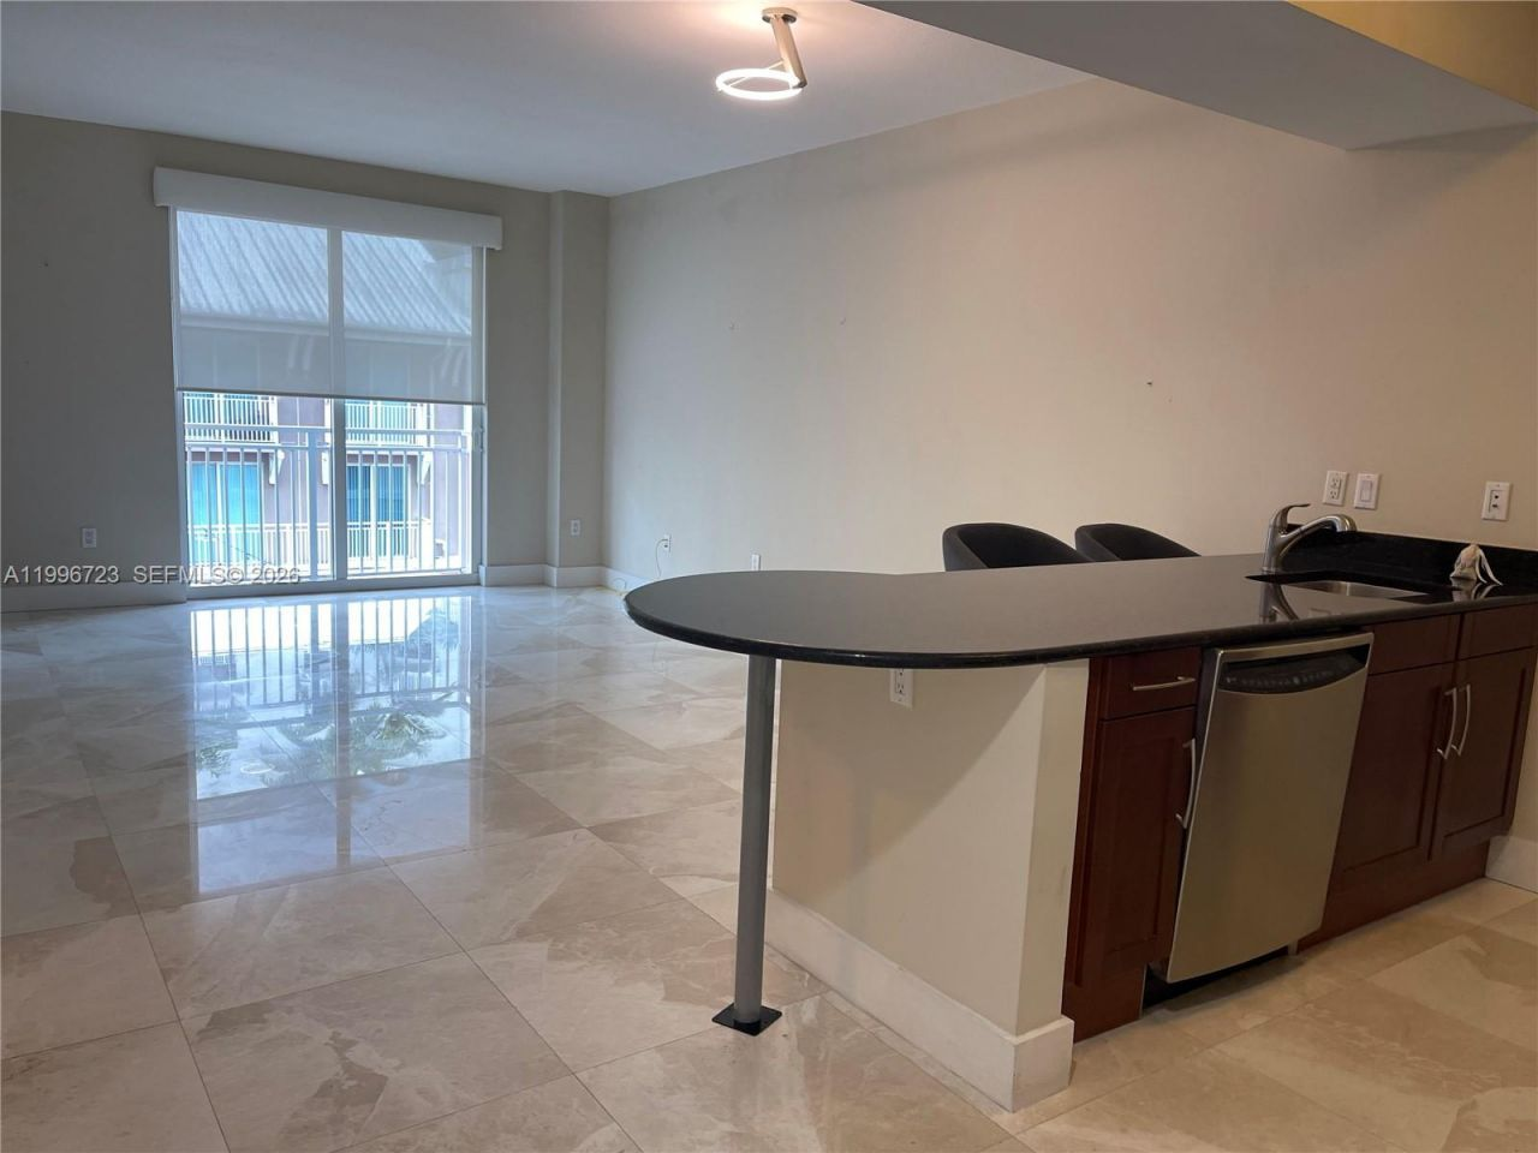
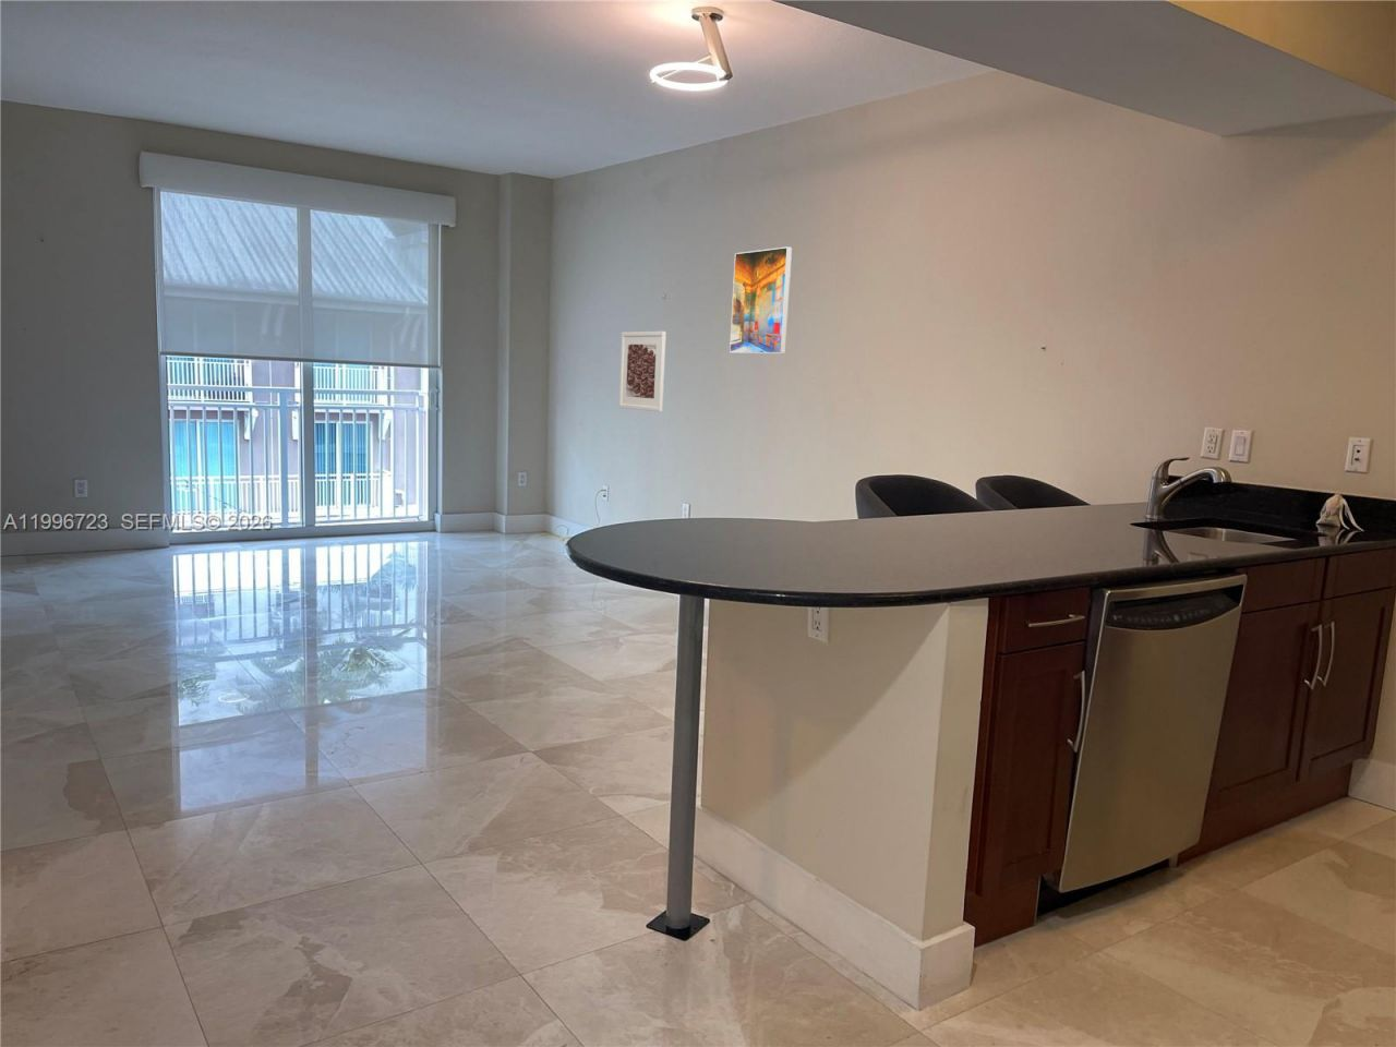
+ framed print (760, 302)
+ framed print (641, 371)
